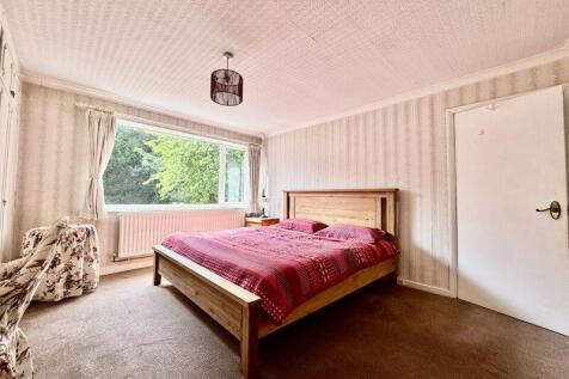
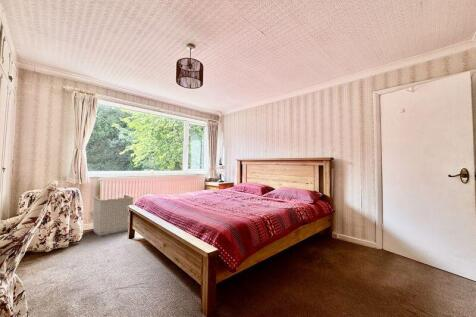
+ laundry basket (113, 213)
